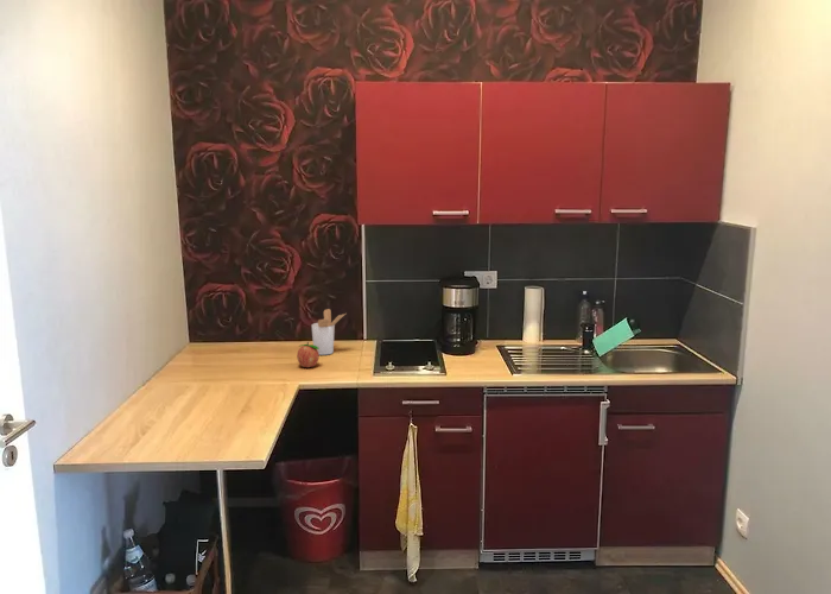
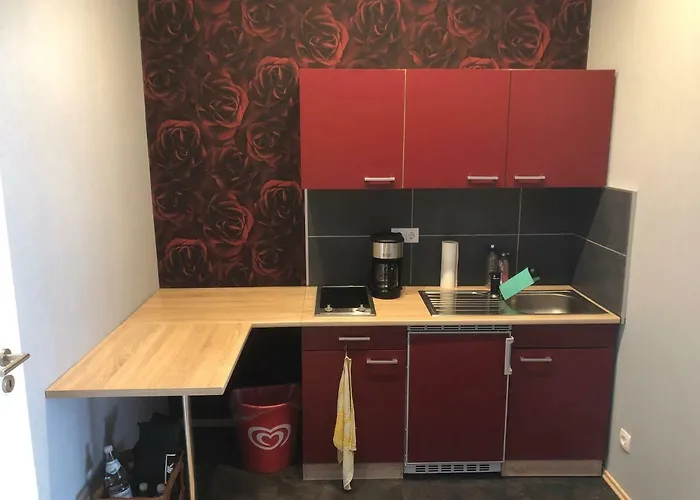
- utensil holder (329, 331)
- fruit (307, 354)
